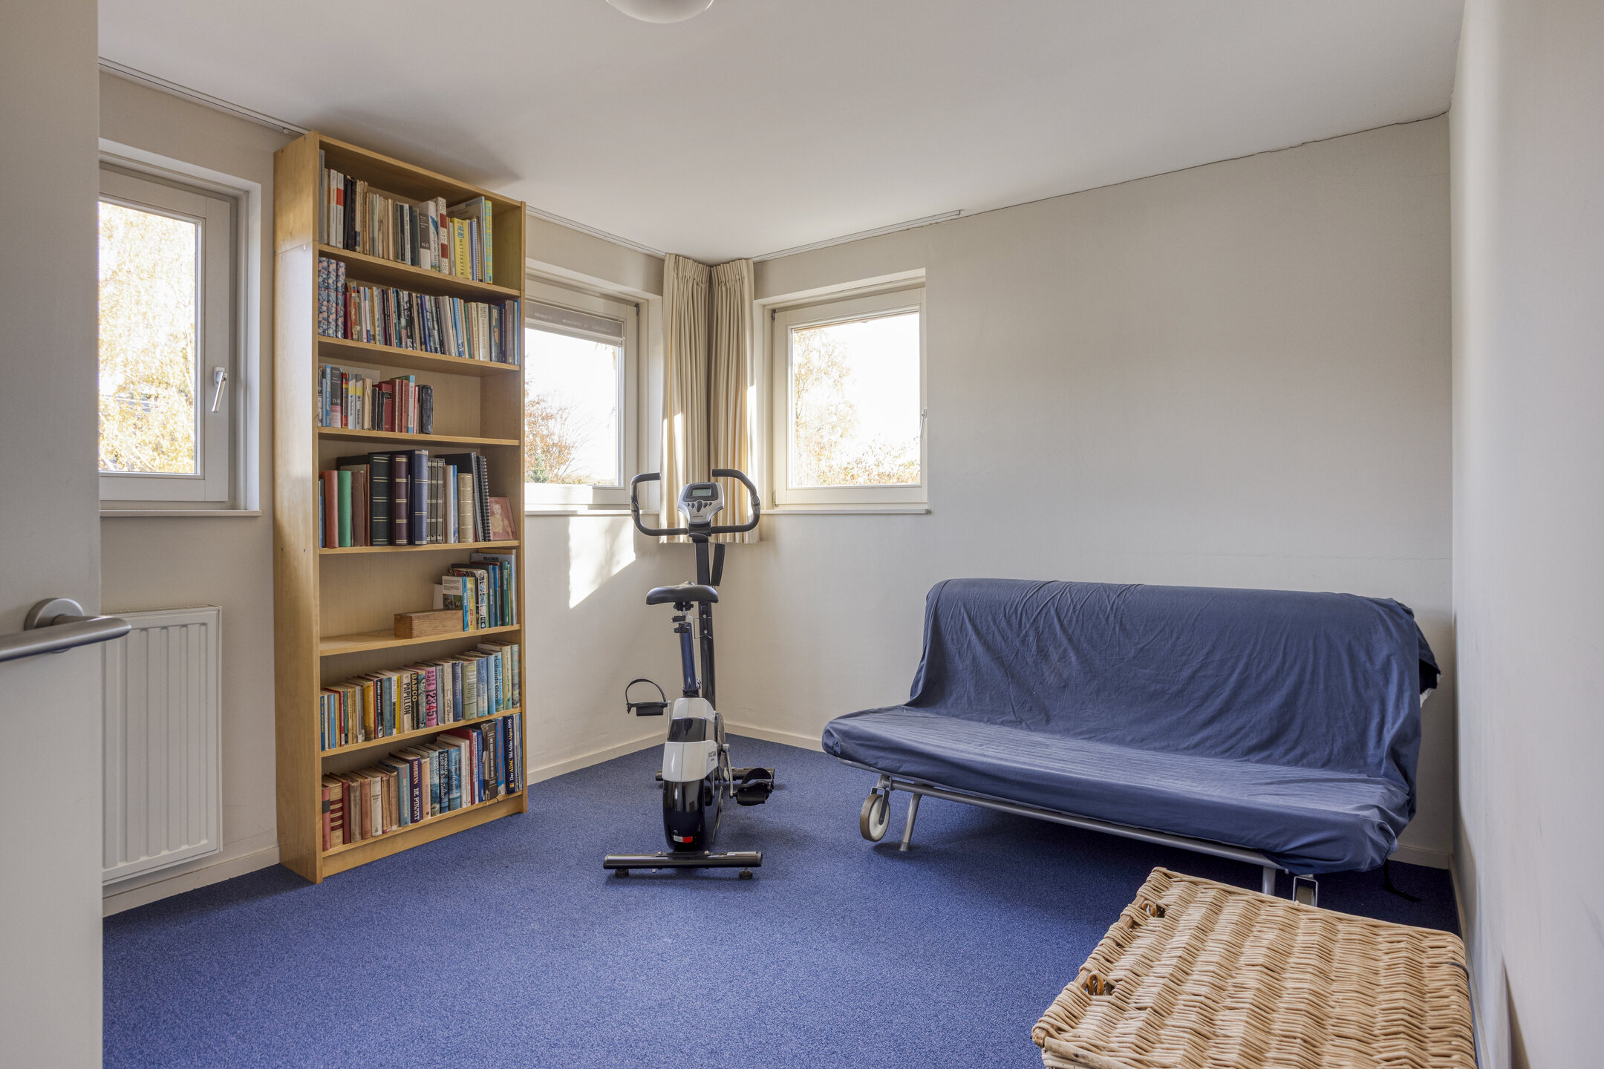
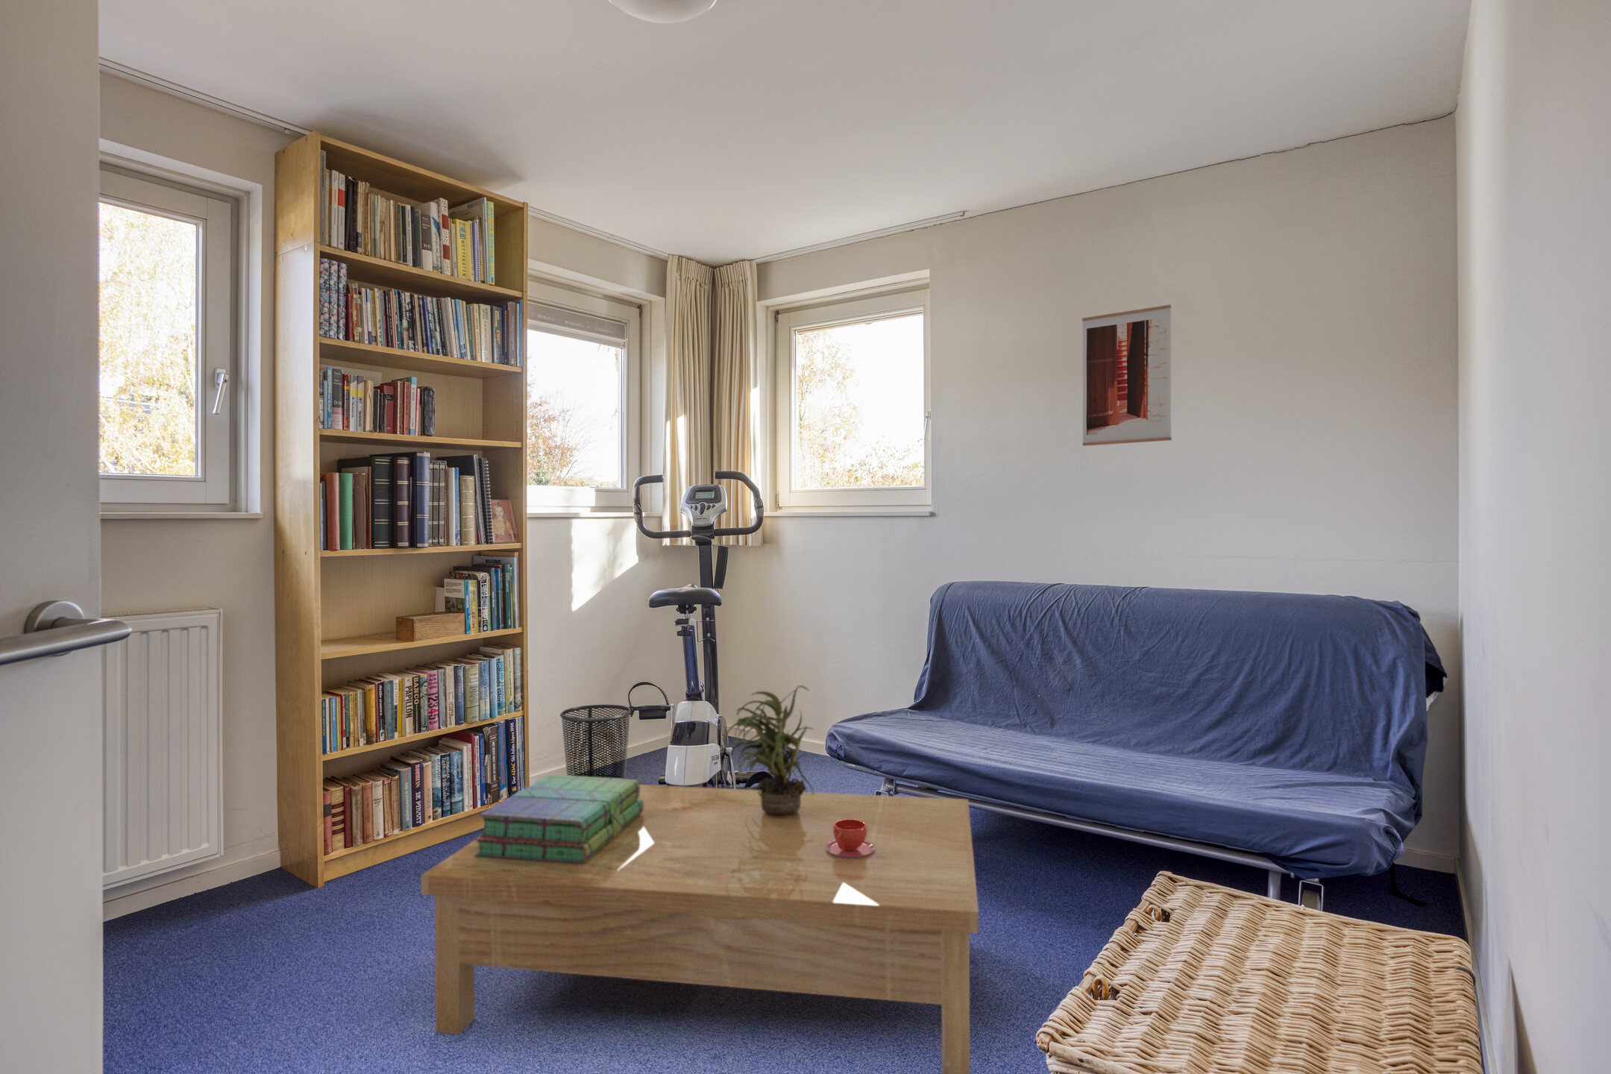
+ wall art (1126, 378)
+ teacup (850, 837)
+ stack of books (565, 814)
+ potted plant (771, 746)
+ waste bin (596, 748)
+ coffee table (728, 904)
